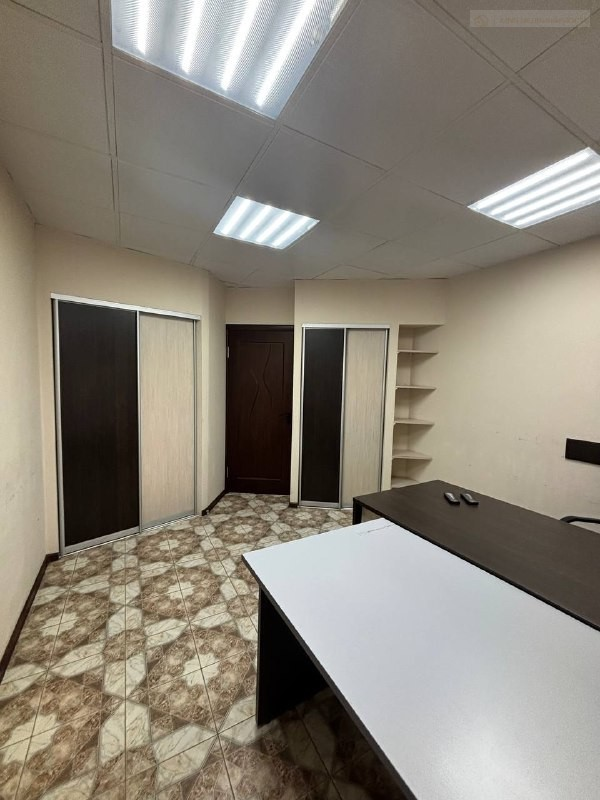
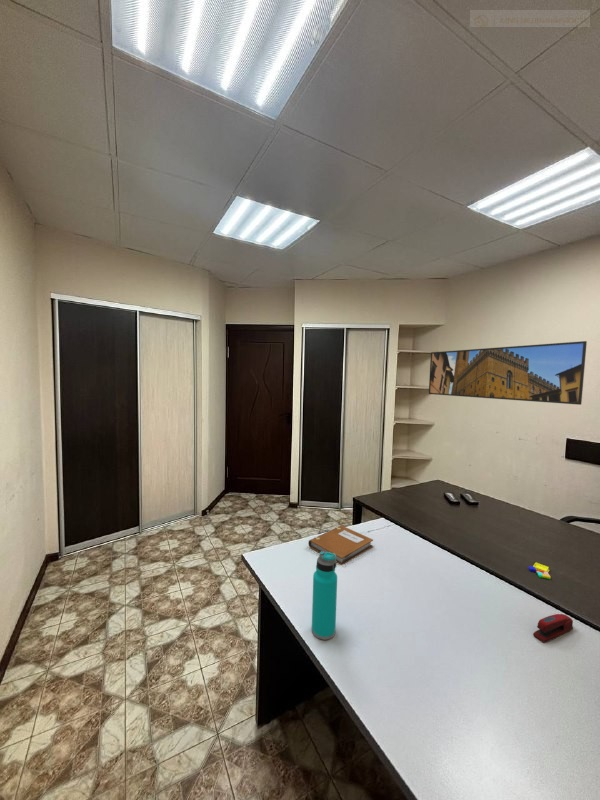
+ sticky notes (540, 570)
+ water bottle (324, 592)
+ notebook (341, 542)
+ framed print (490, 373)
+ stapler (554, 624)
